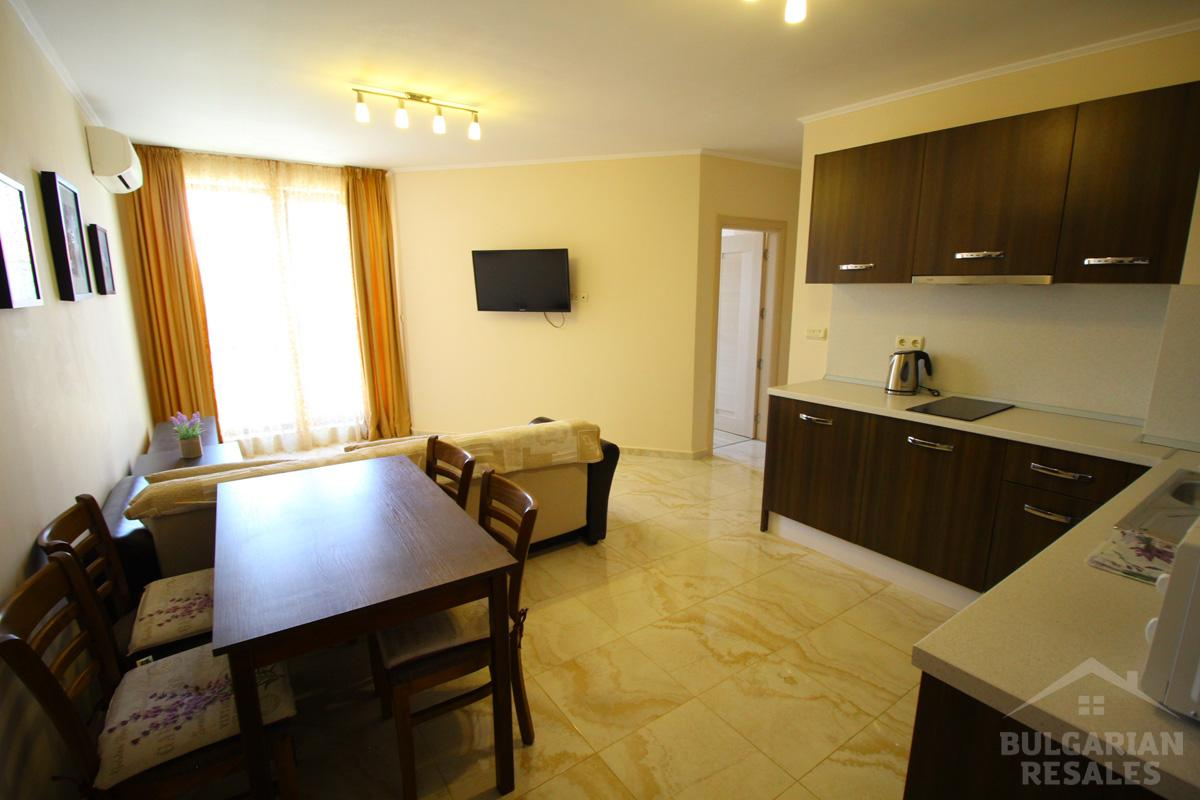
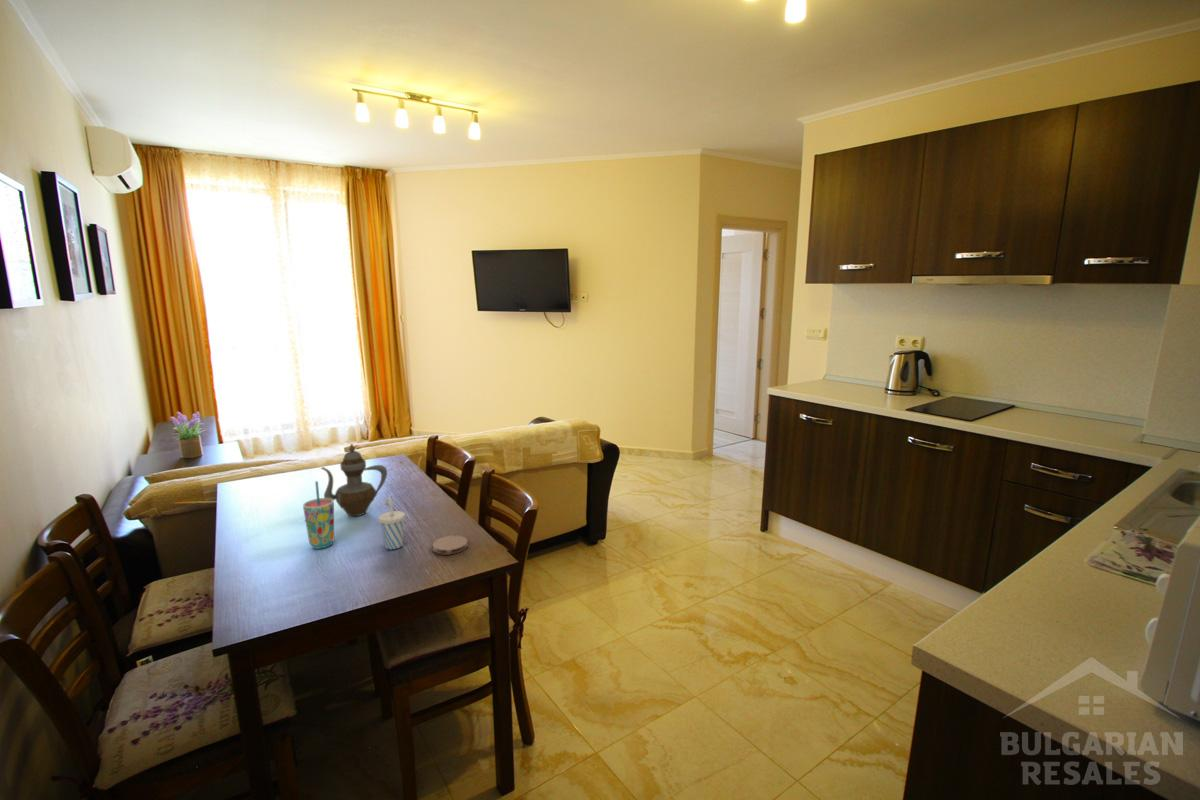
+ cup (319, 513)
+ coaster (450, 544)
+ teapot (355, 478)
+ cup (391, 522)
